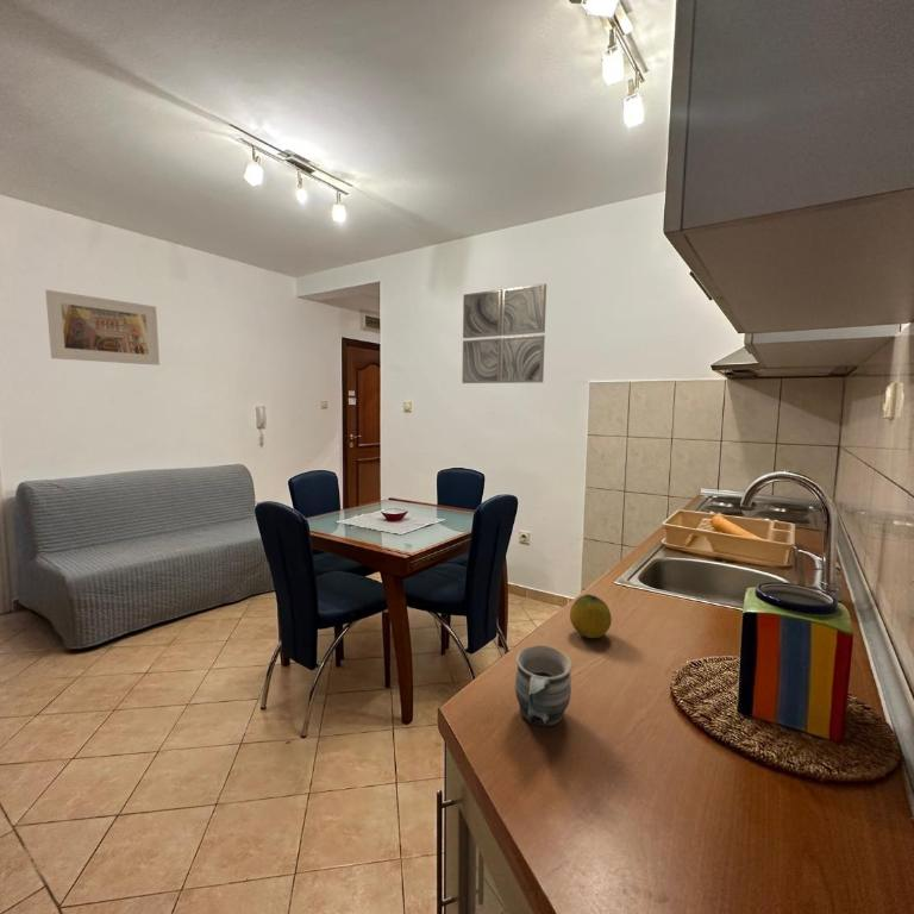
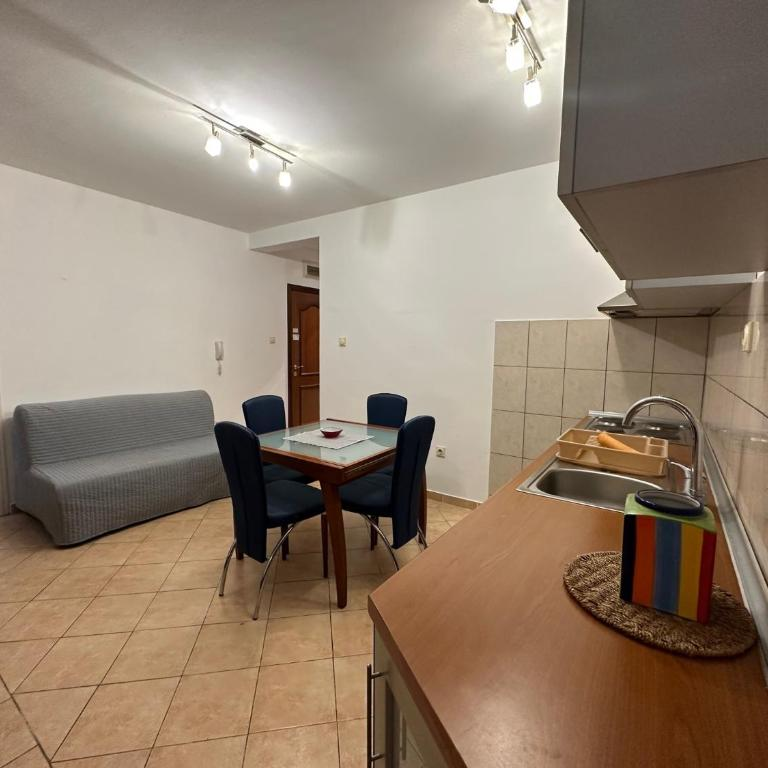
- fruit (590, 615)
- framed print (107, 330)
- mug (543, 693)
- wall art (501, 334)
